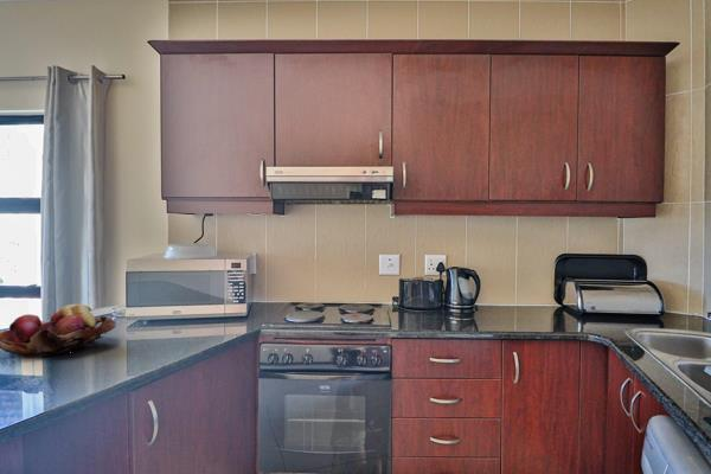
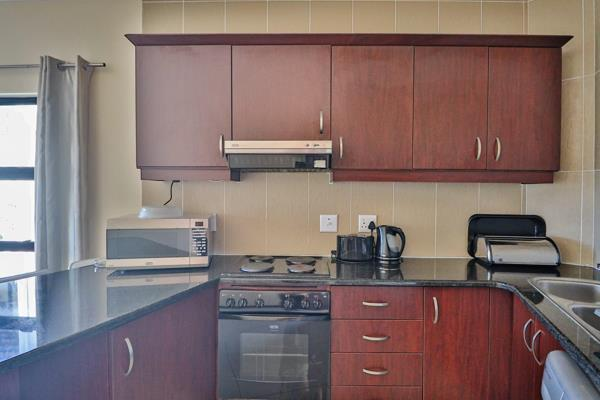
- fruit basket (60, 327)
